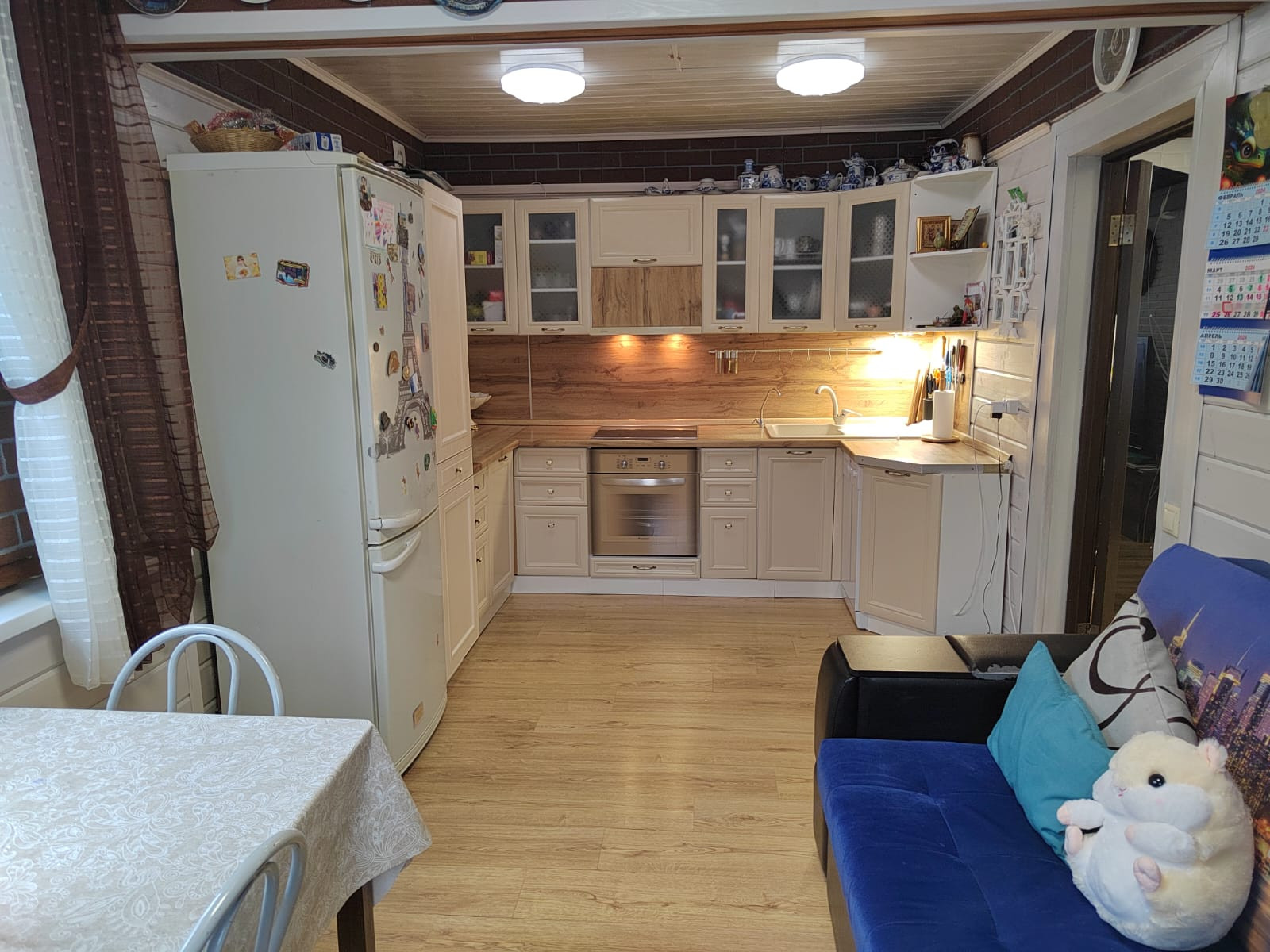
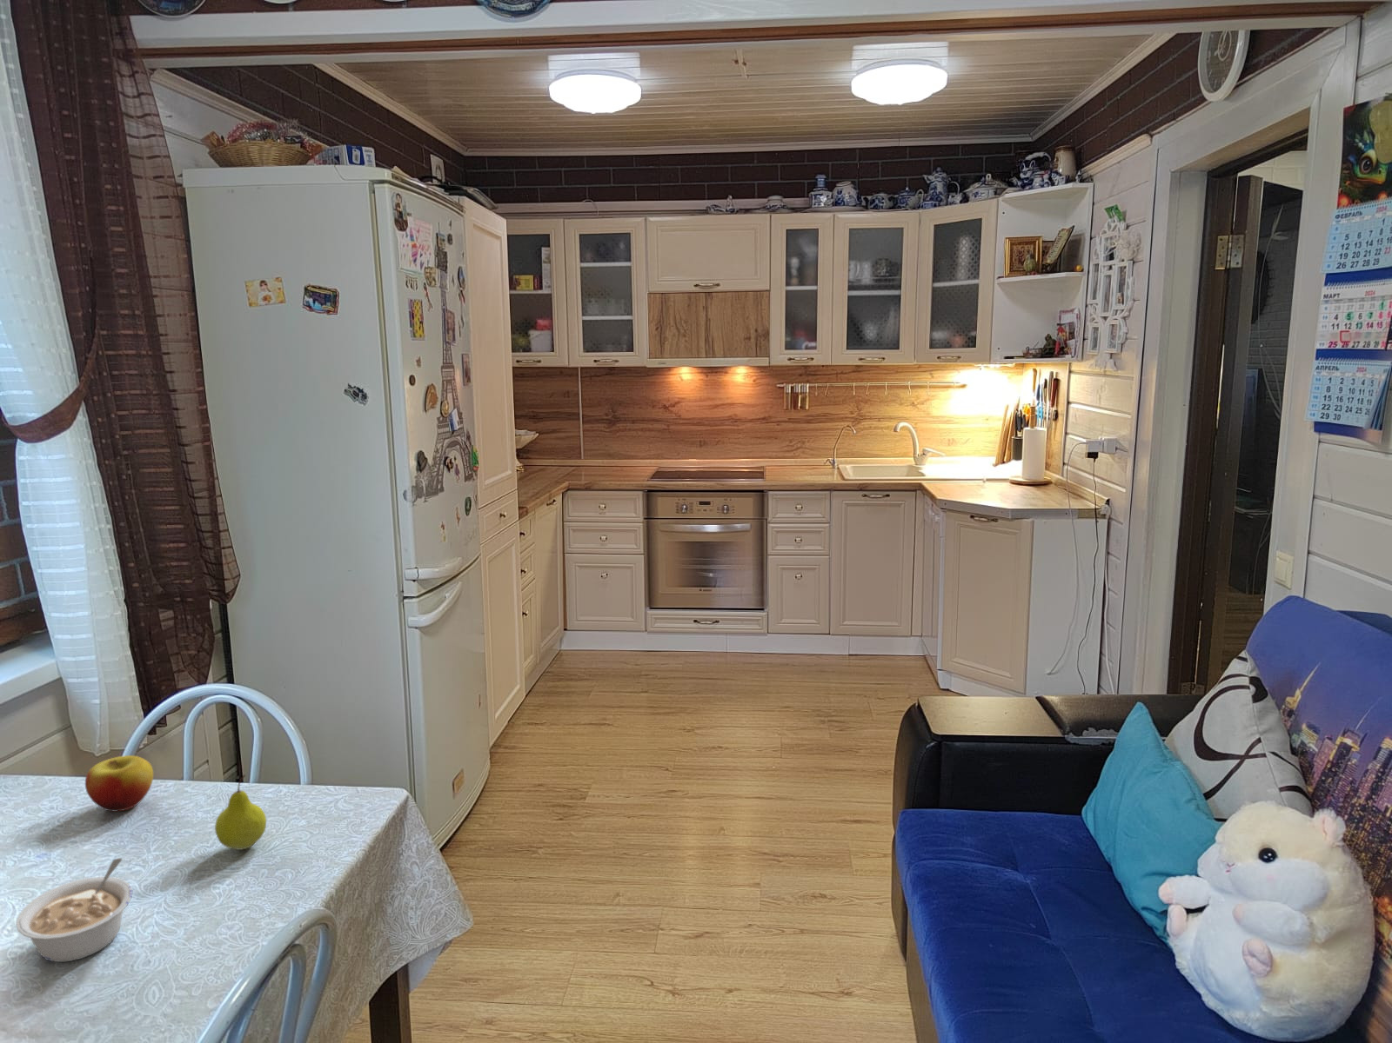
+ fruit (239, 810)
+ legume (78, 917)
+ apple (121, 782)
